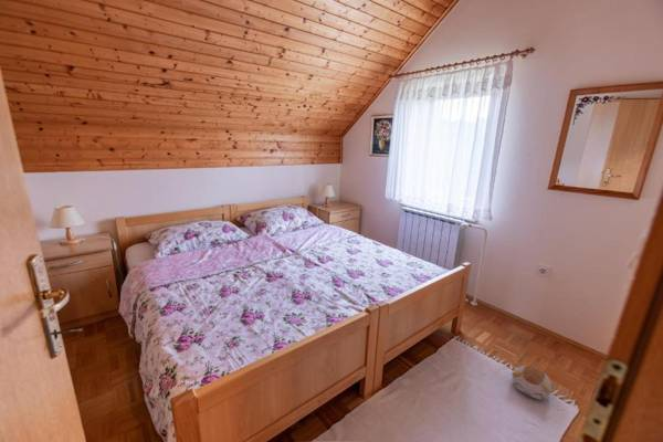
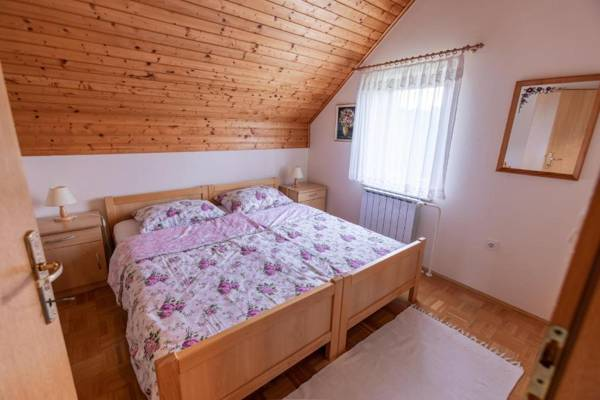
- plush toy (533, 378)
